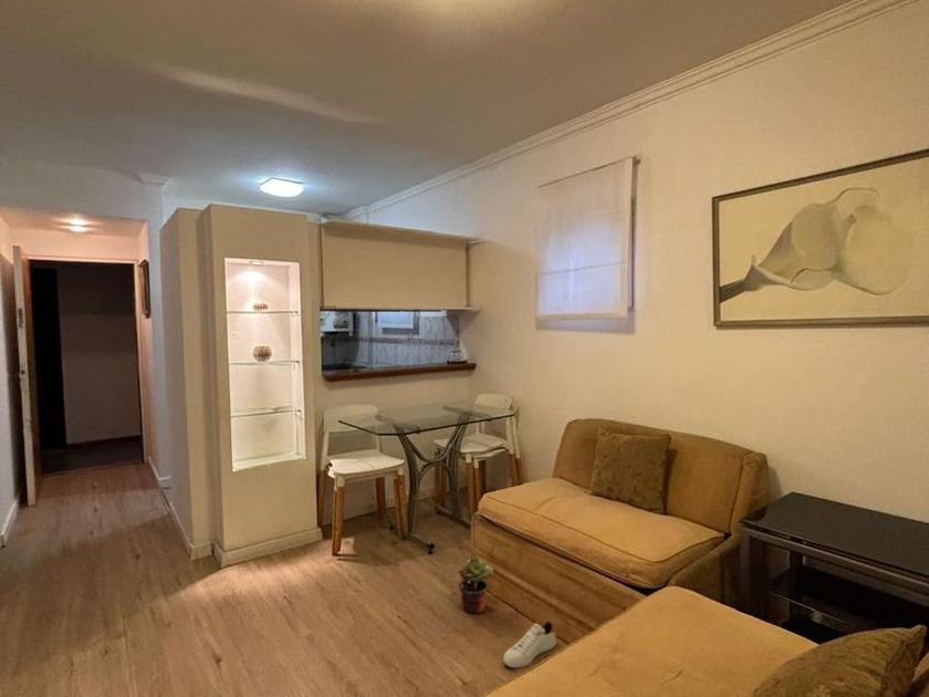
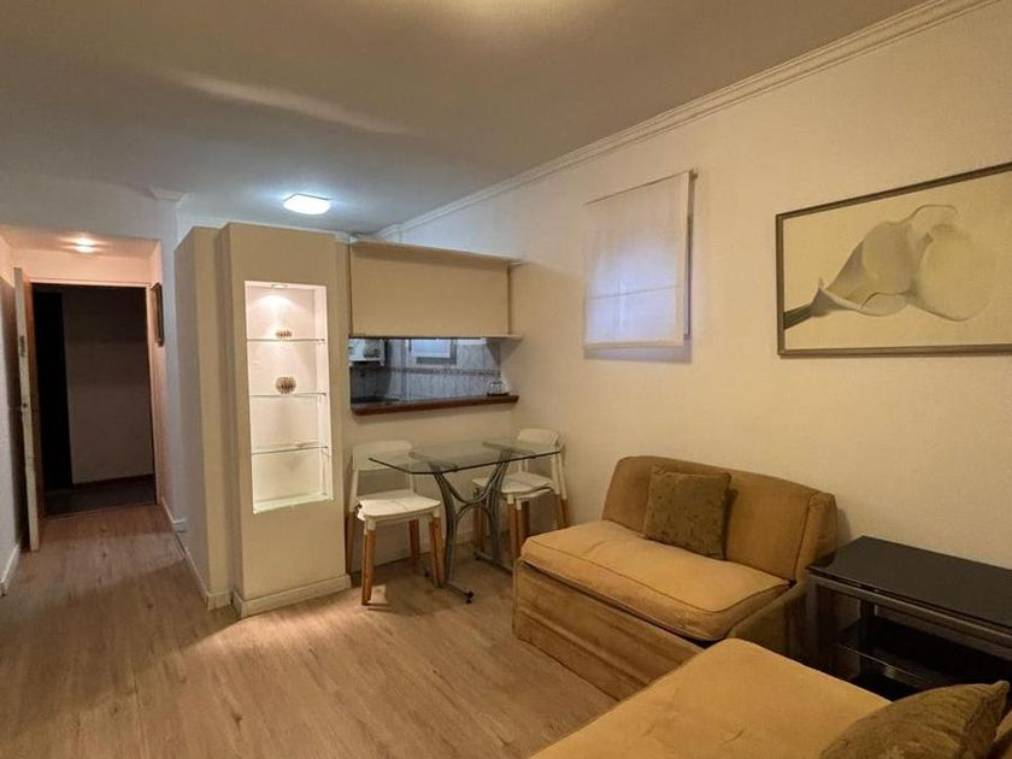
- shoe (529, 639)
- potted plant (474, 581)
